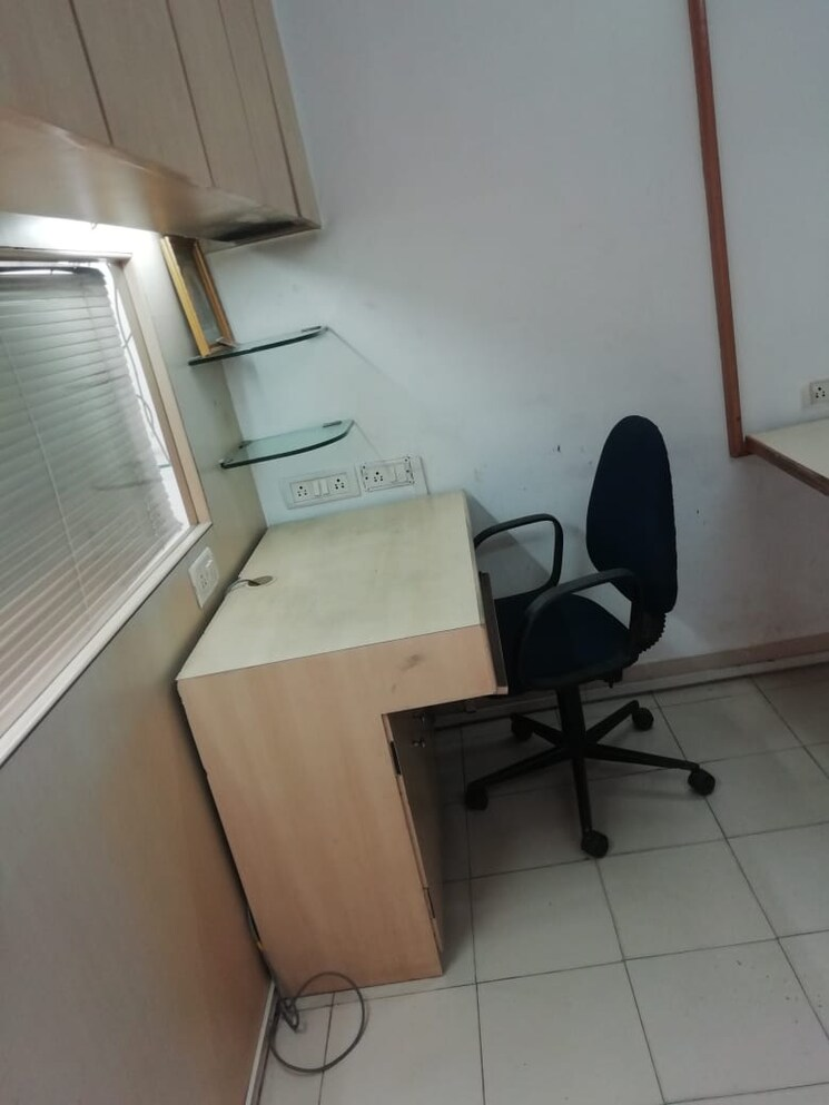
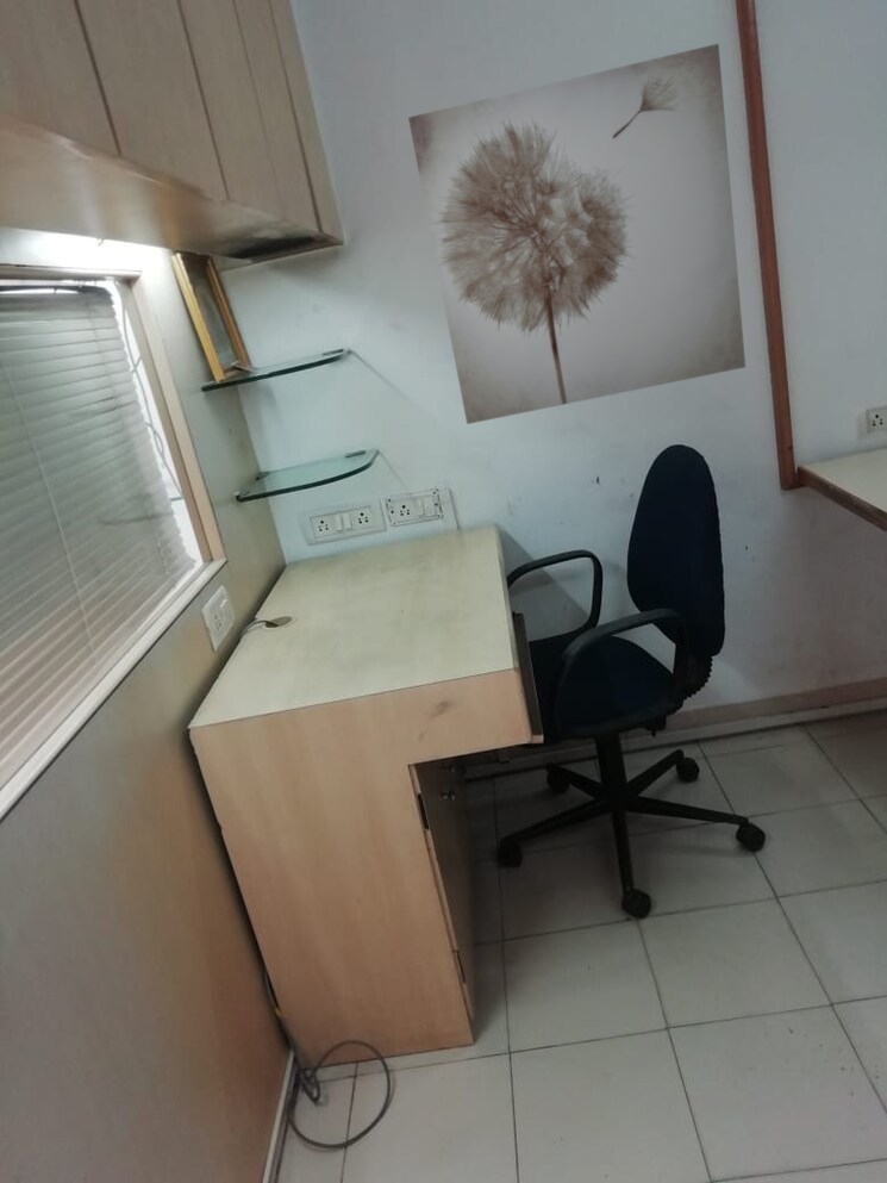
+ wall art (582, 248)
